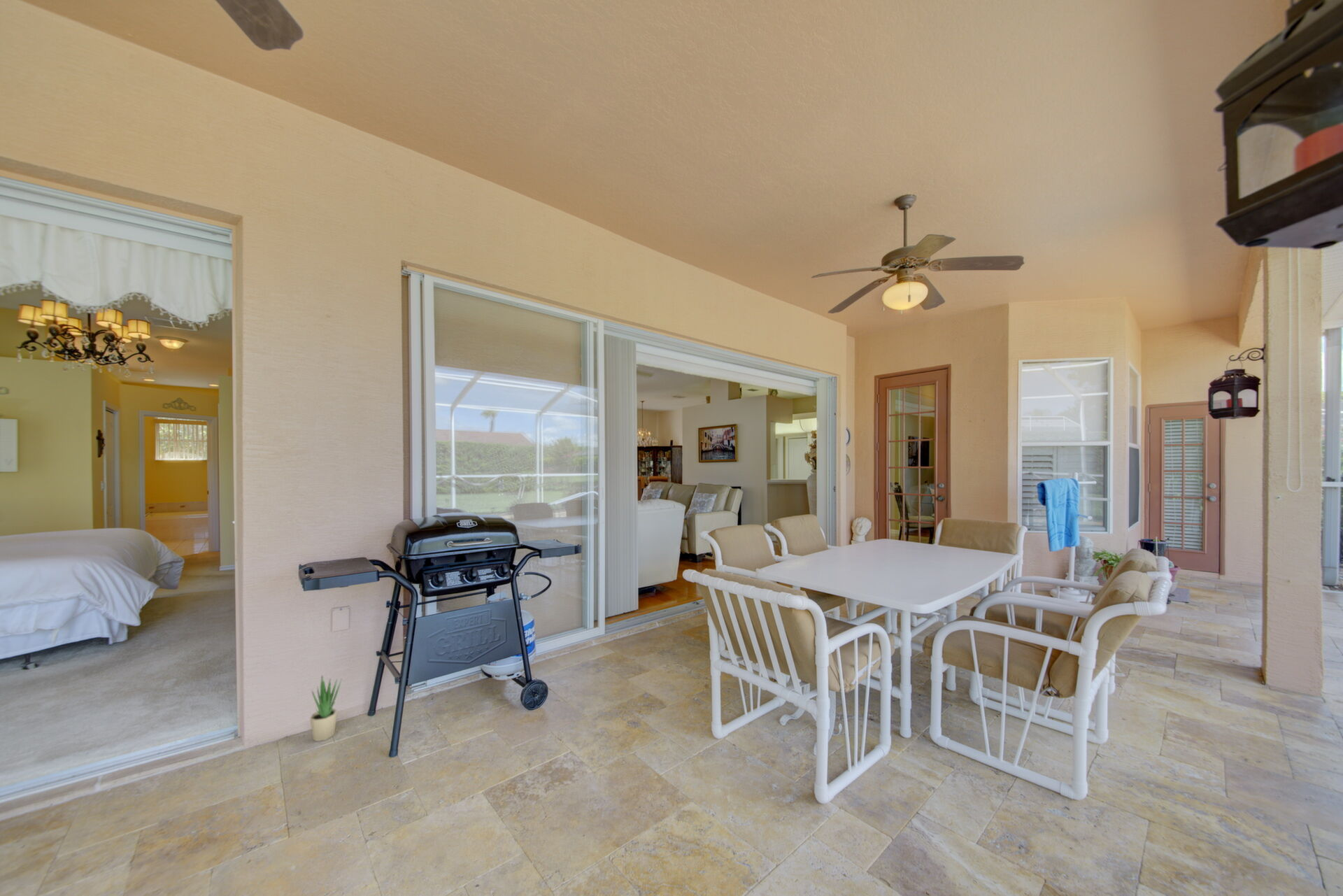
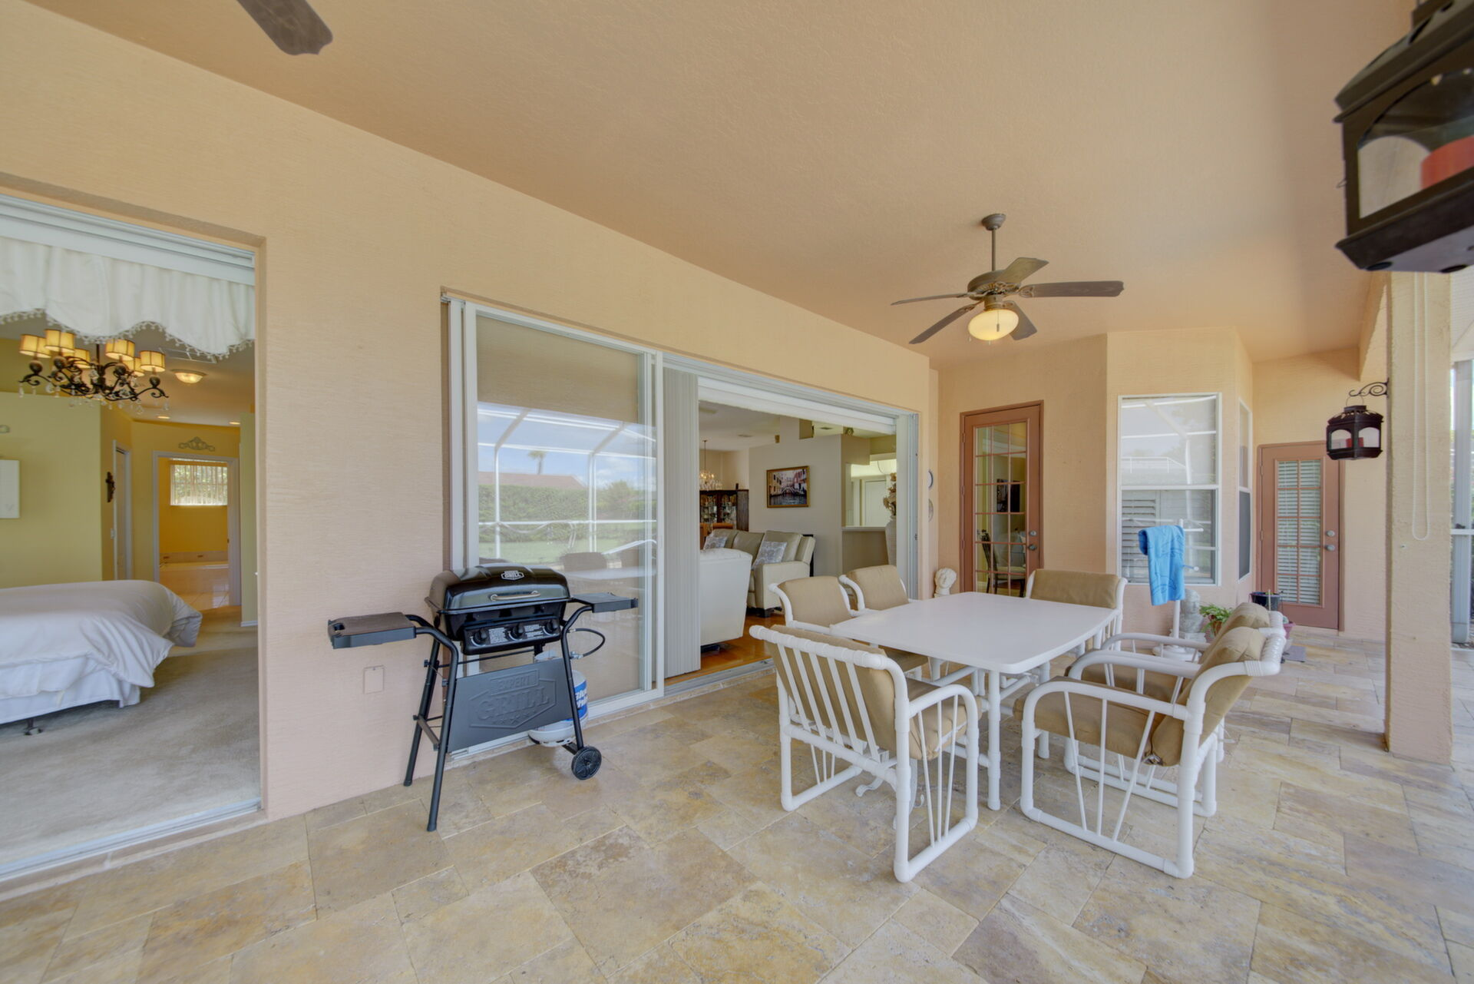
- potted plant (326, 704)
